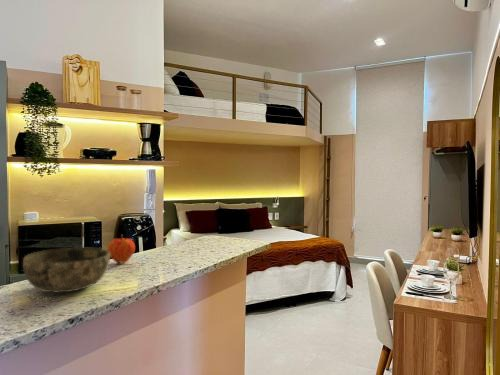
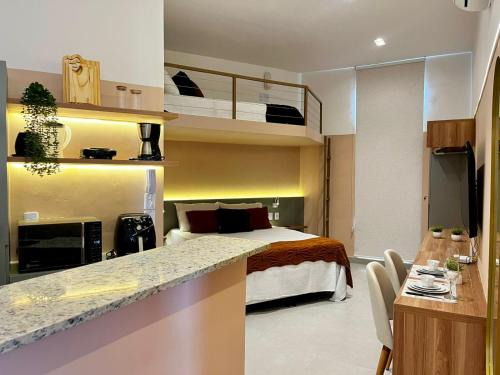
- fruit (121, 248)
- bowl (68, 270)
